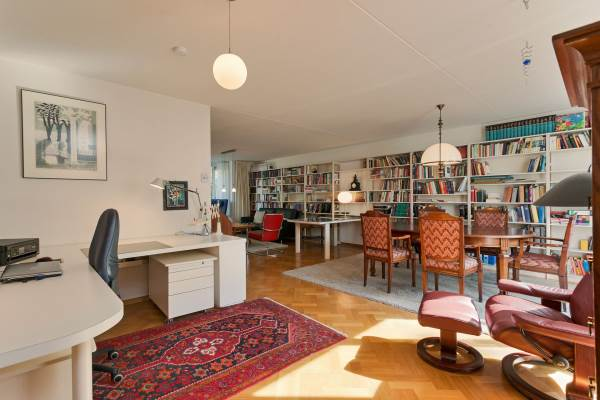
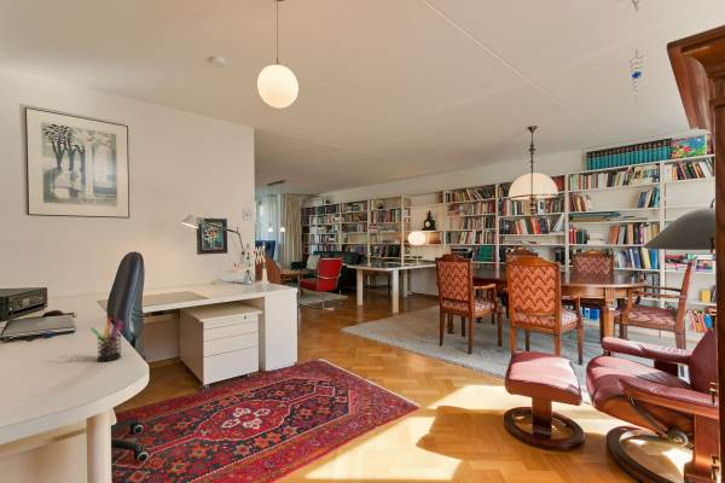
+ pen holder (106, 338)
